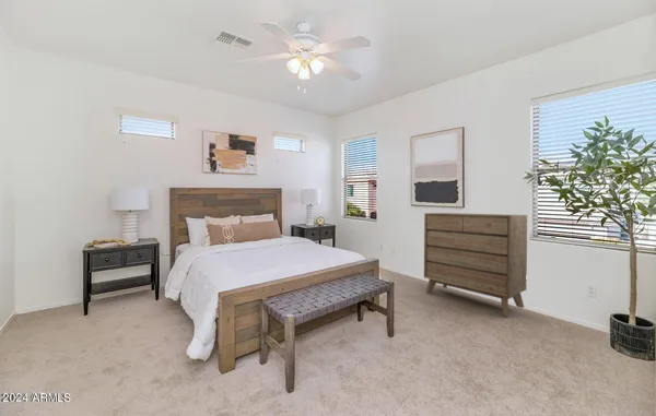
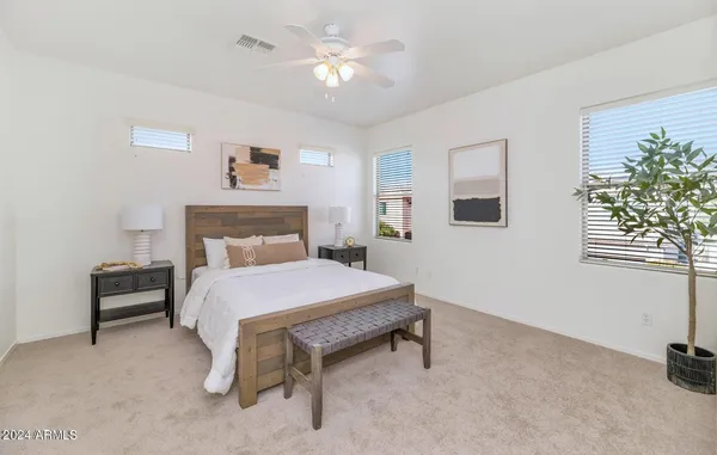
- dresser (471, 257)
